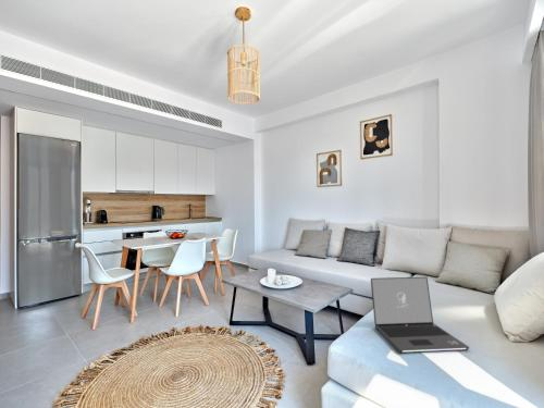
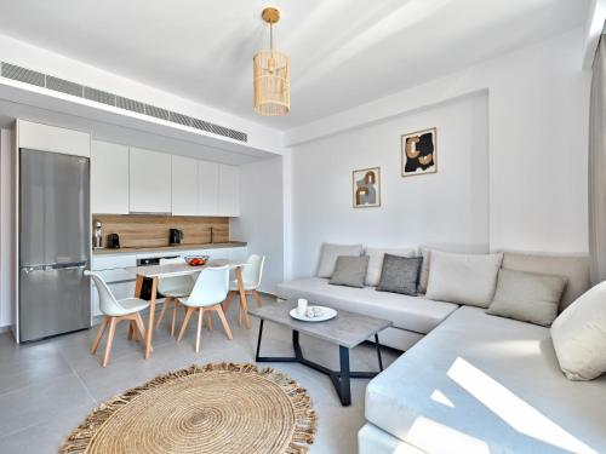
- laptop (415, 310)
